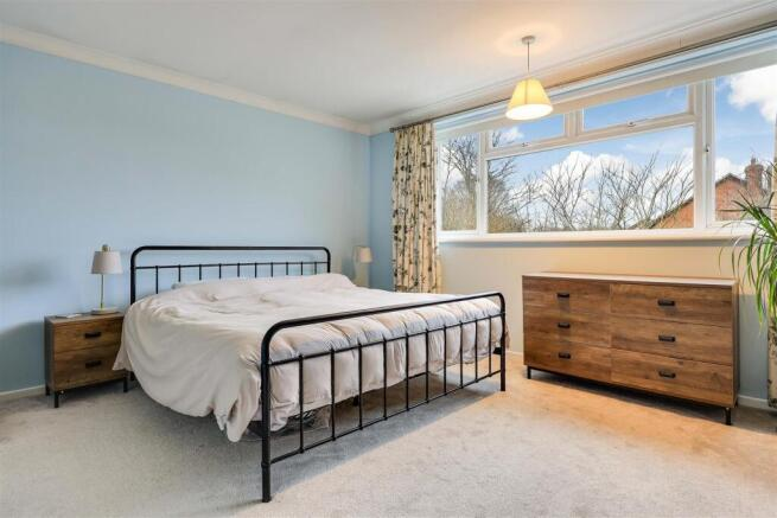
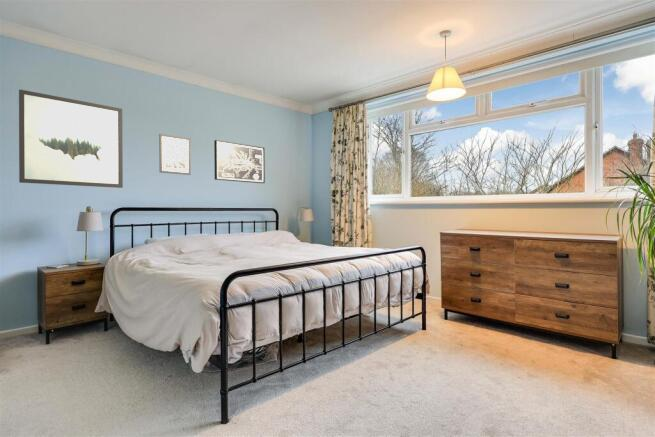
+ wall art (74, 142)
+ wall art (175, 155)
+ wall art (240, 162)
